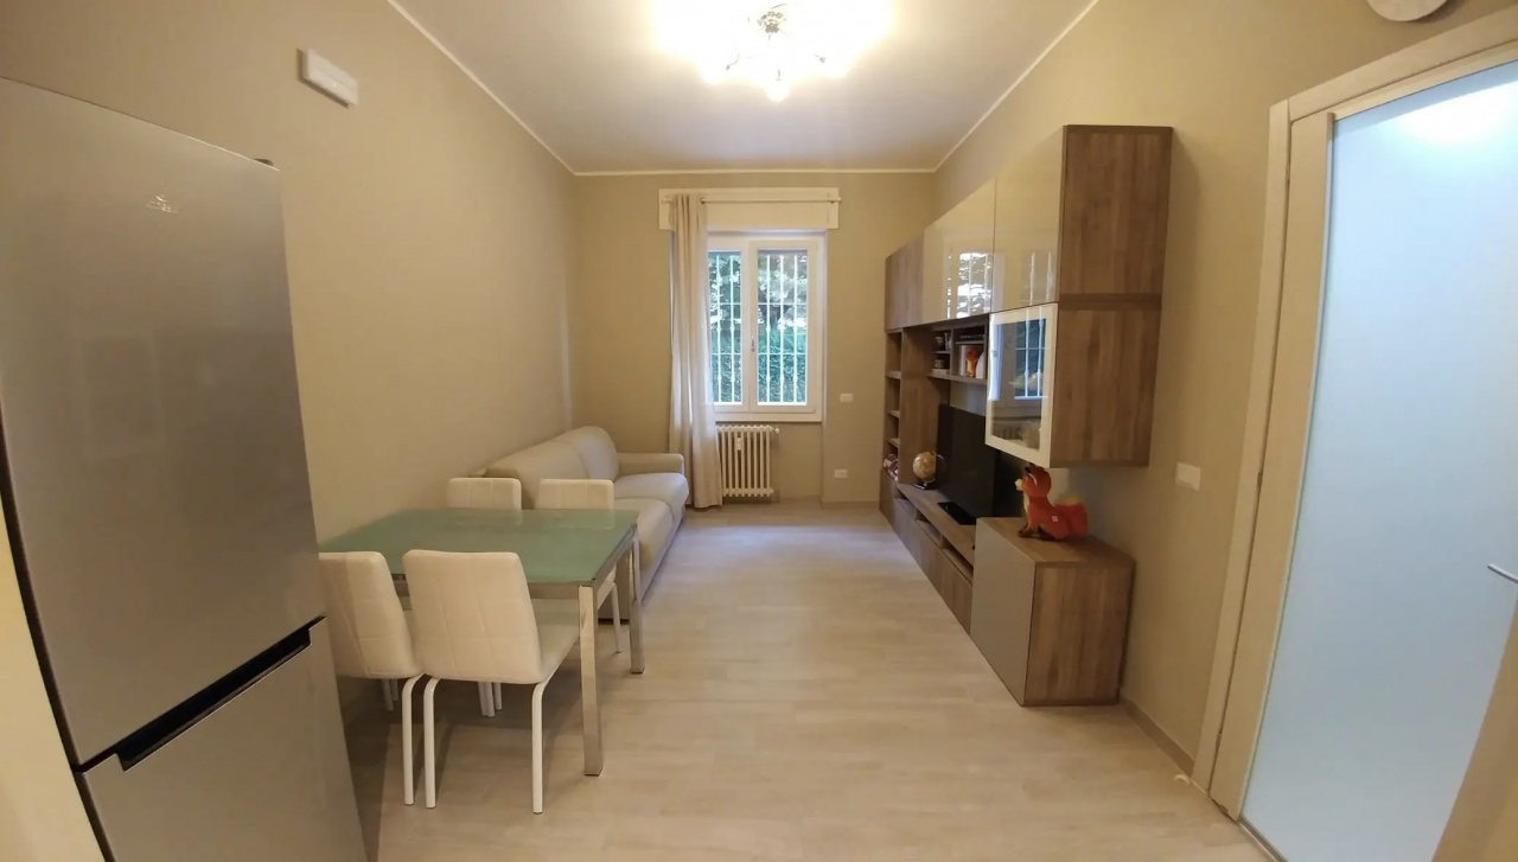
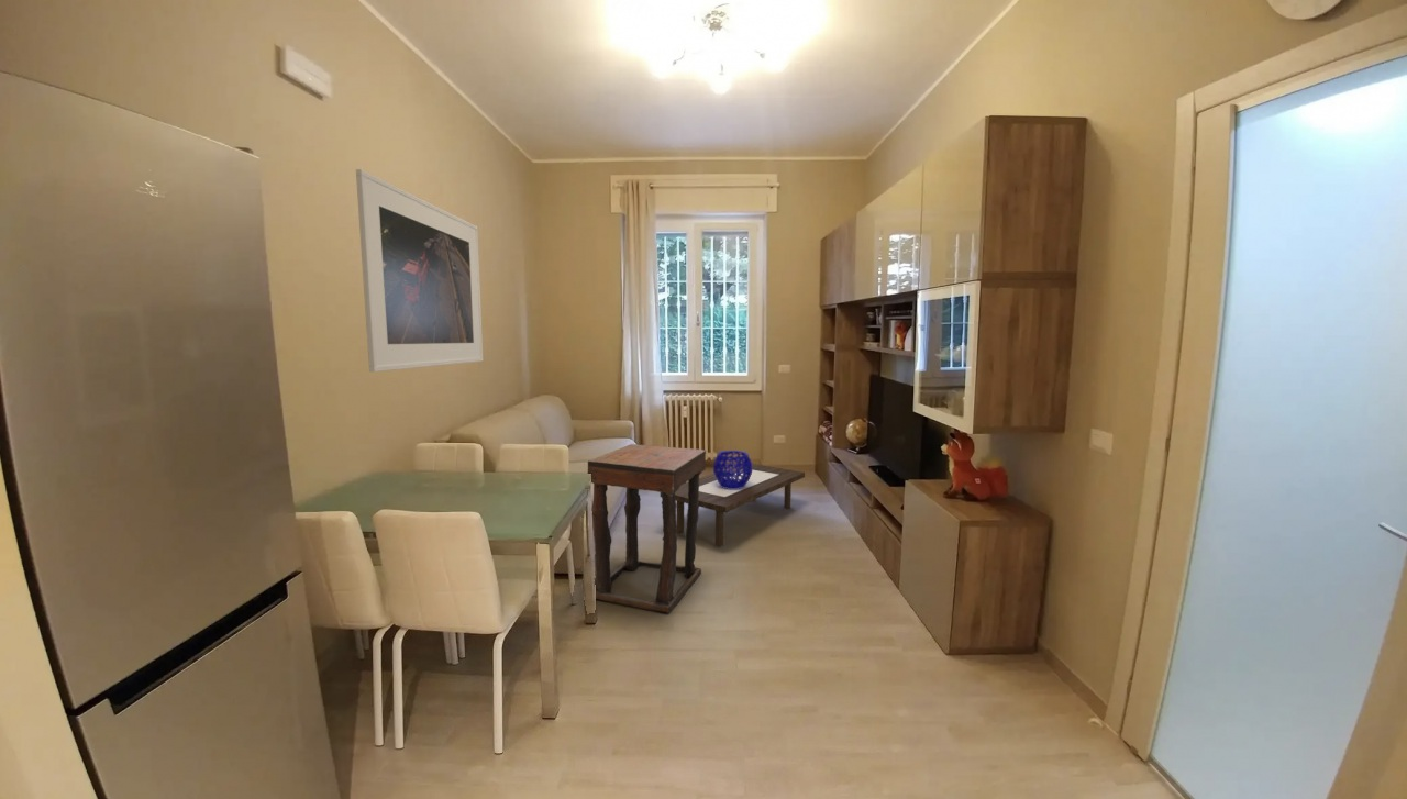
+ decorative bowl (732, 468)
+ side table (636, 521)
+ coffee table (736, 500)
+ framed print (433, 286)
